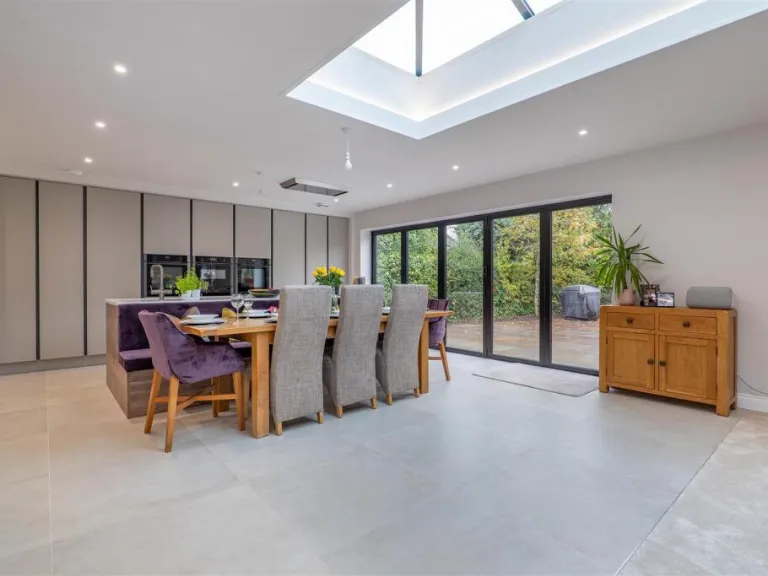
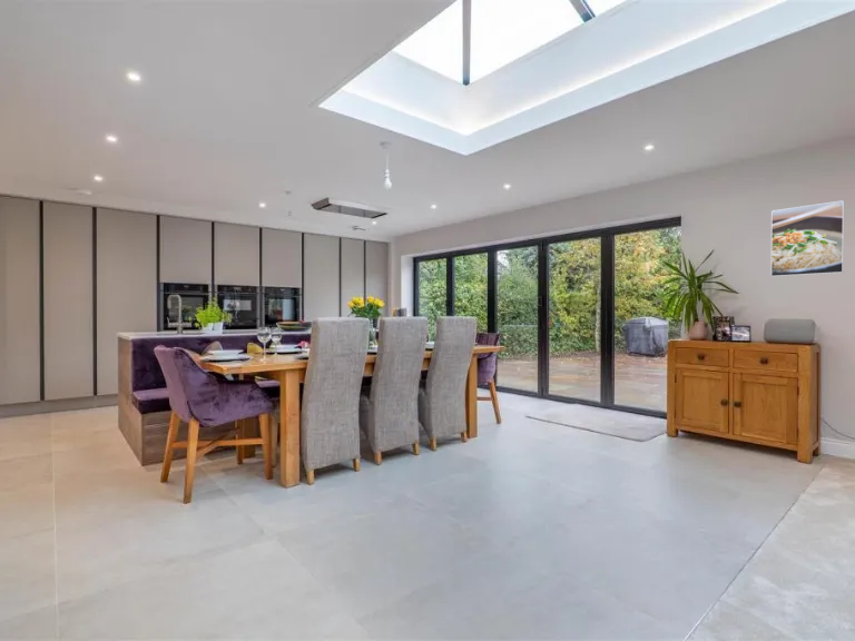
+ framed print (805, 239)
